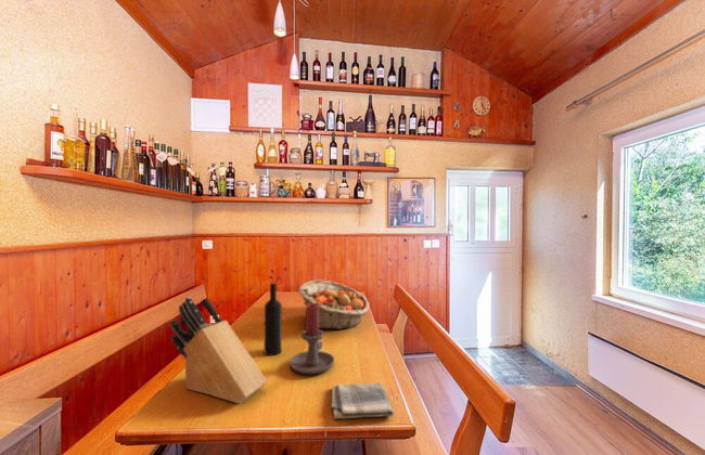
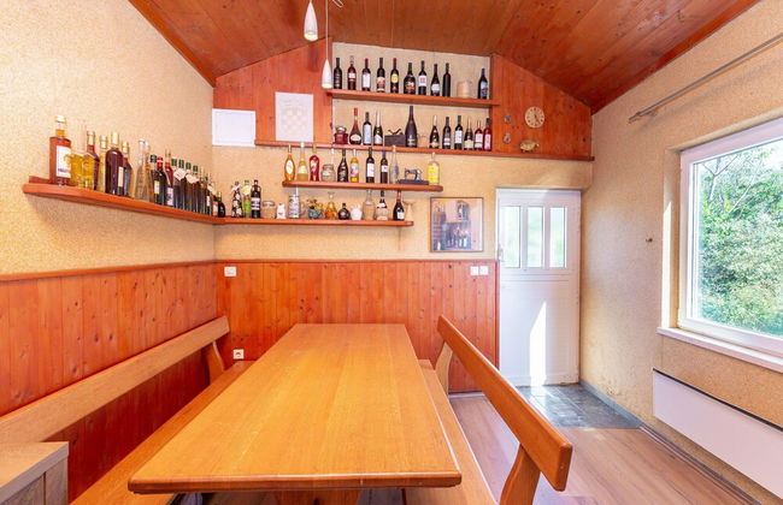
- knife block (216, 342)
- dish towel (359, 398)
- candle holder (313, 332)
- fruit basket (334, 301)
- wine bottle (272, 317)
